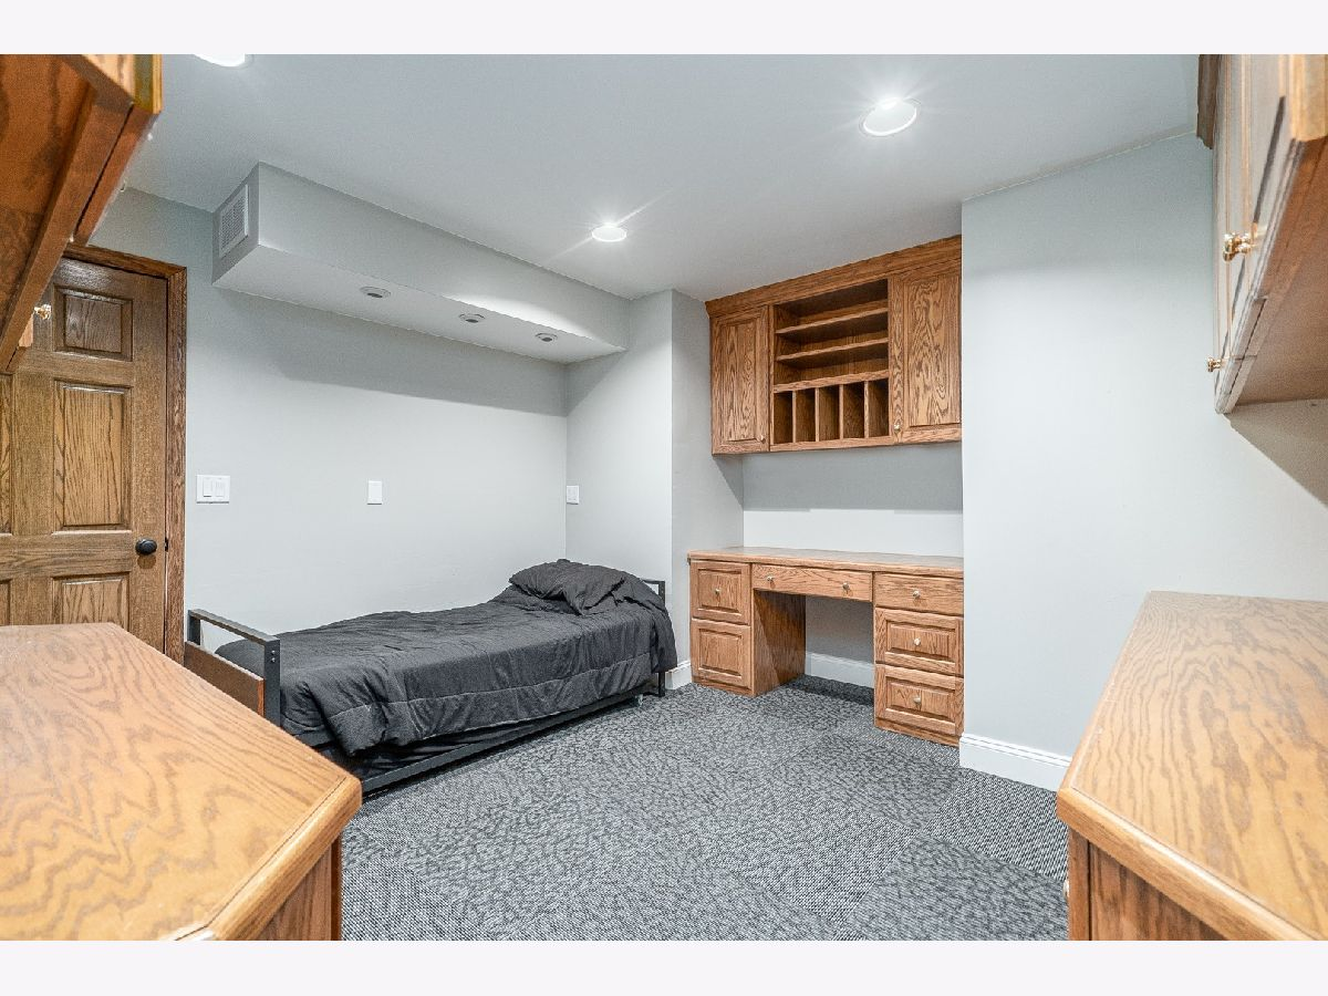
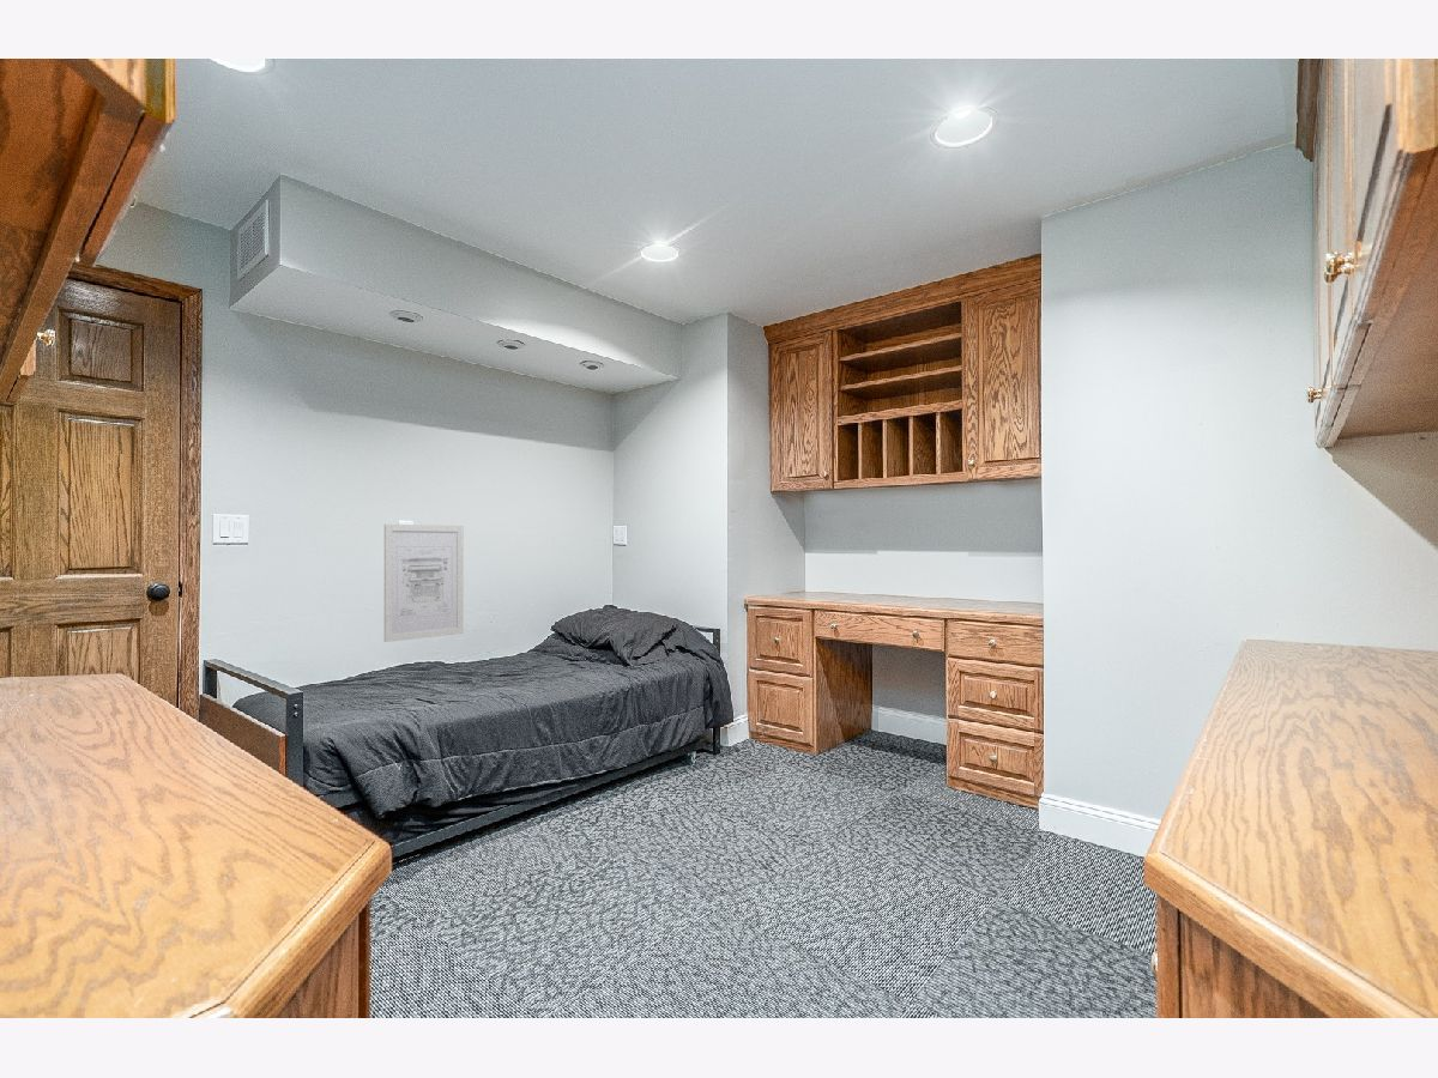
+ wall art (425, 581)
